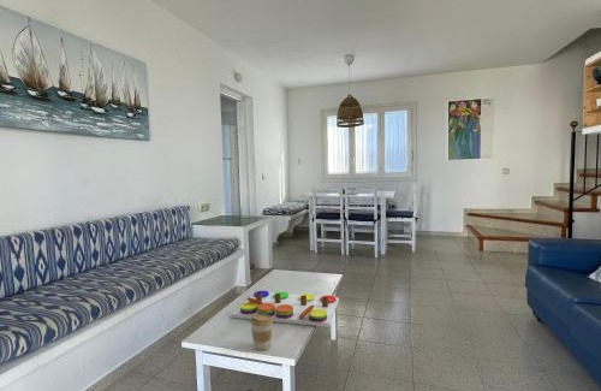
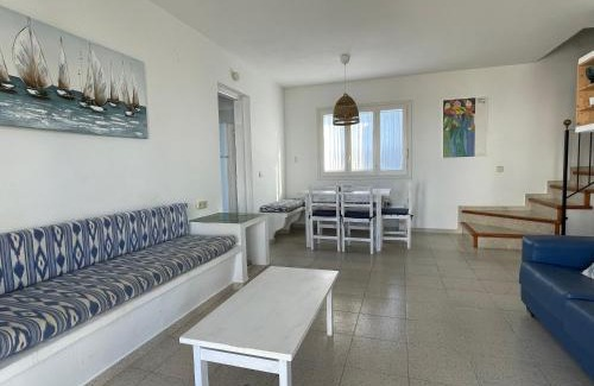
- coffee cup (262, 331)
- board game (287, 301)
